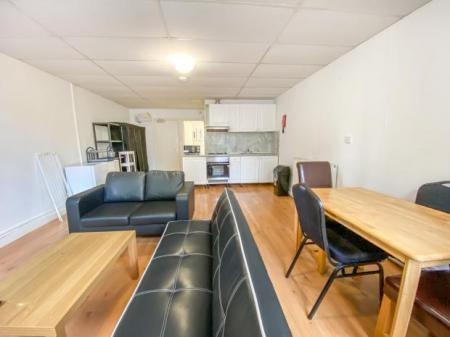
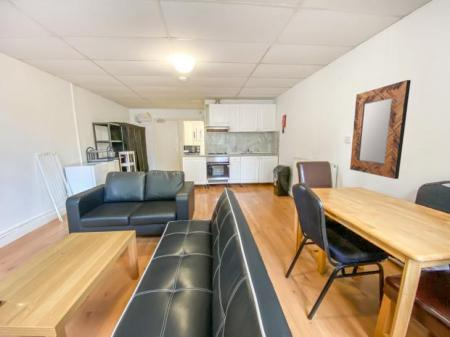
+ home mirror (375, 132)
